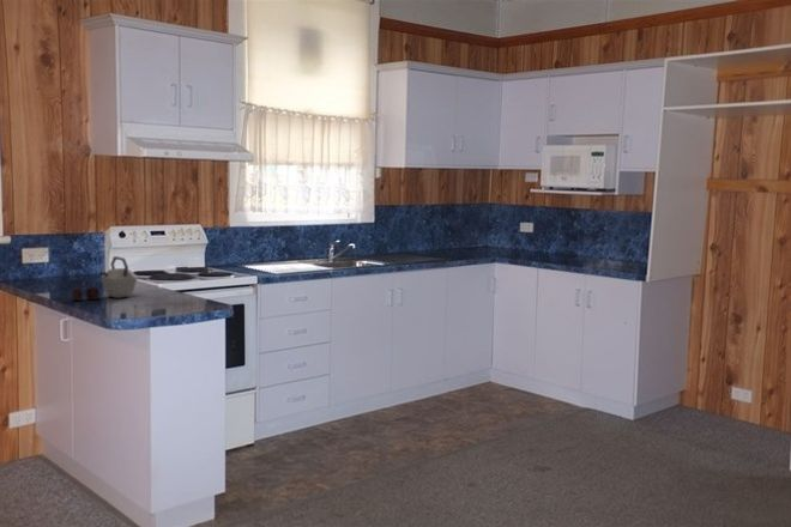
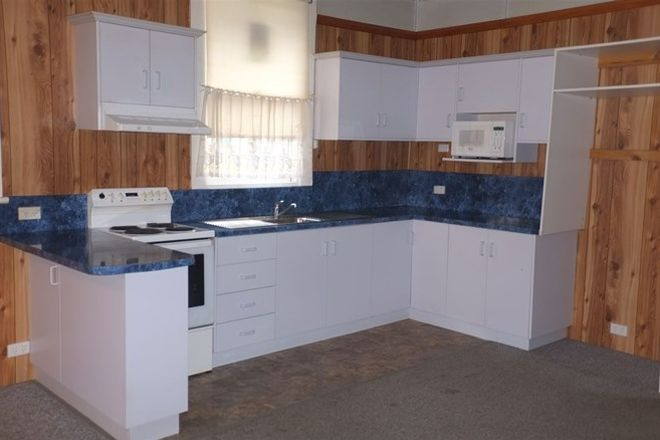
- kettle (103, 278)
